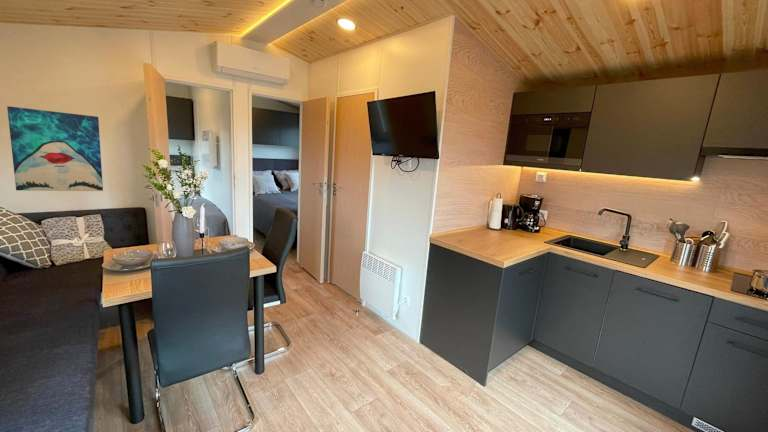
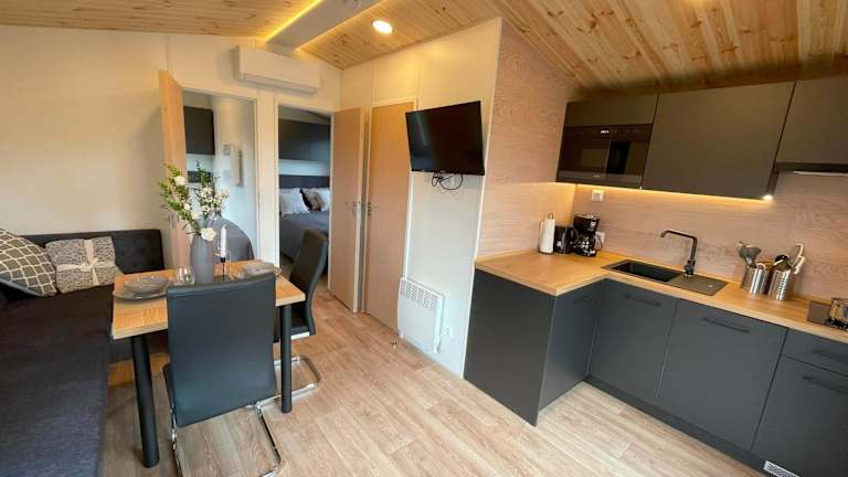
- wall art (59, 151)
